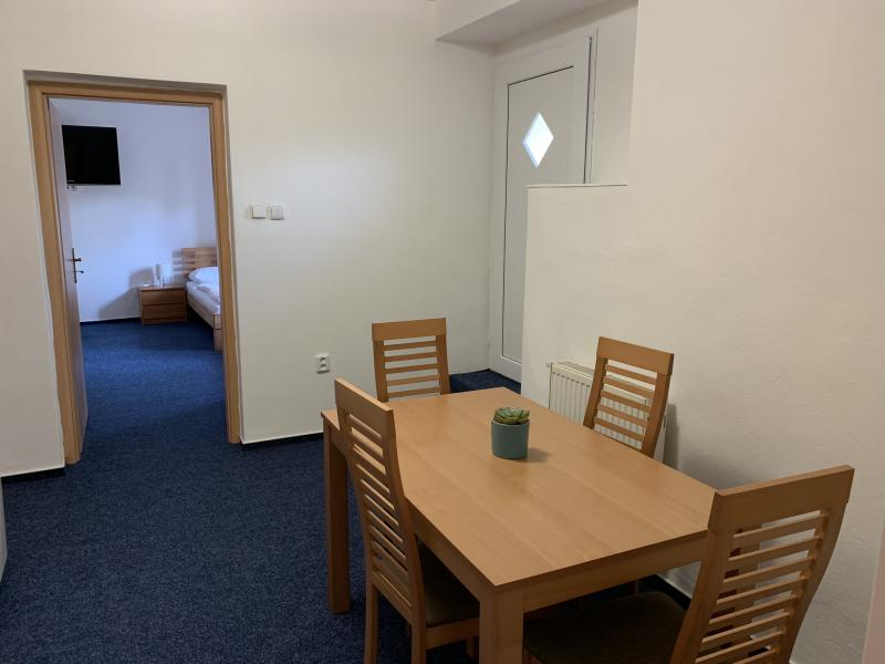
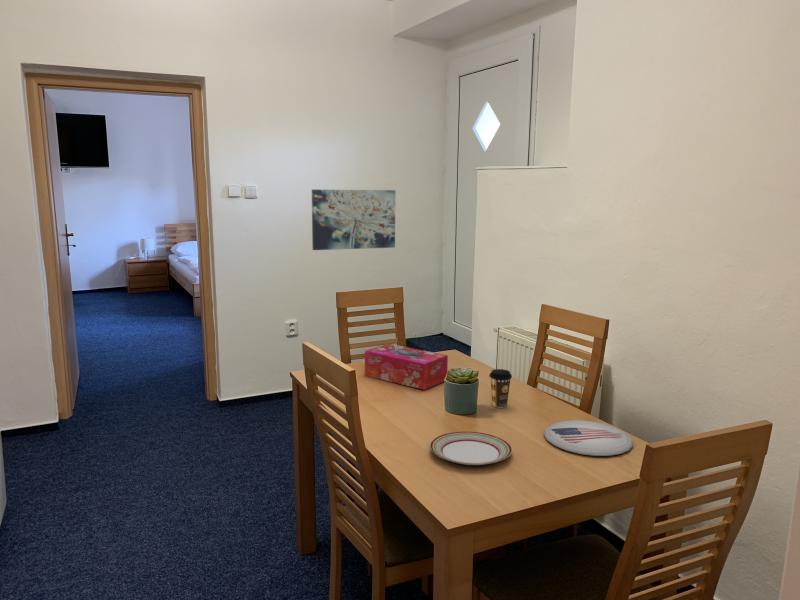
+ plate (470, 450)
+ tissue box (405, 365)
+ wall art (354, 219)
+ coffee cup (500, 388)
+ plate (587, 435)
